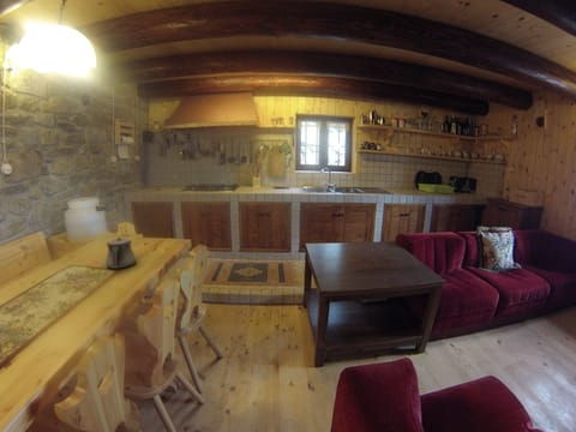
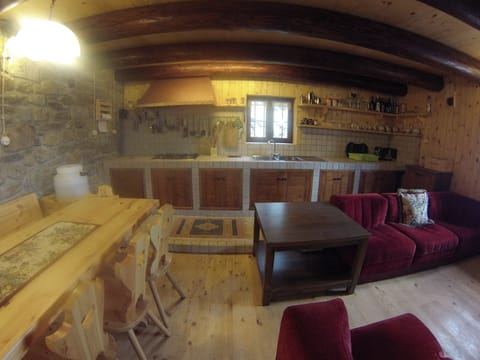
- teapot (120, 251)
